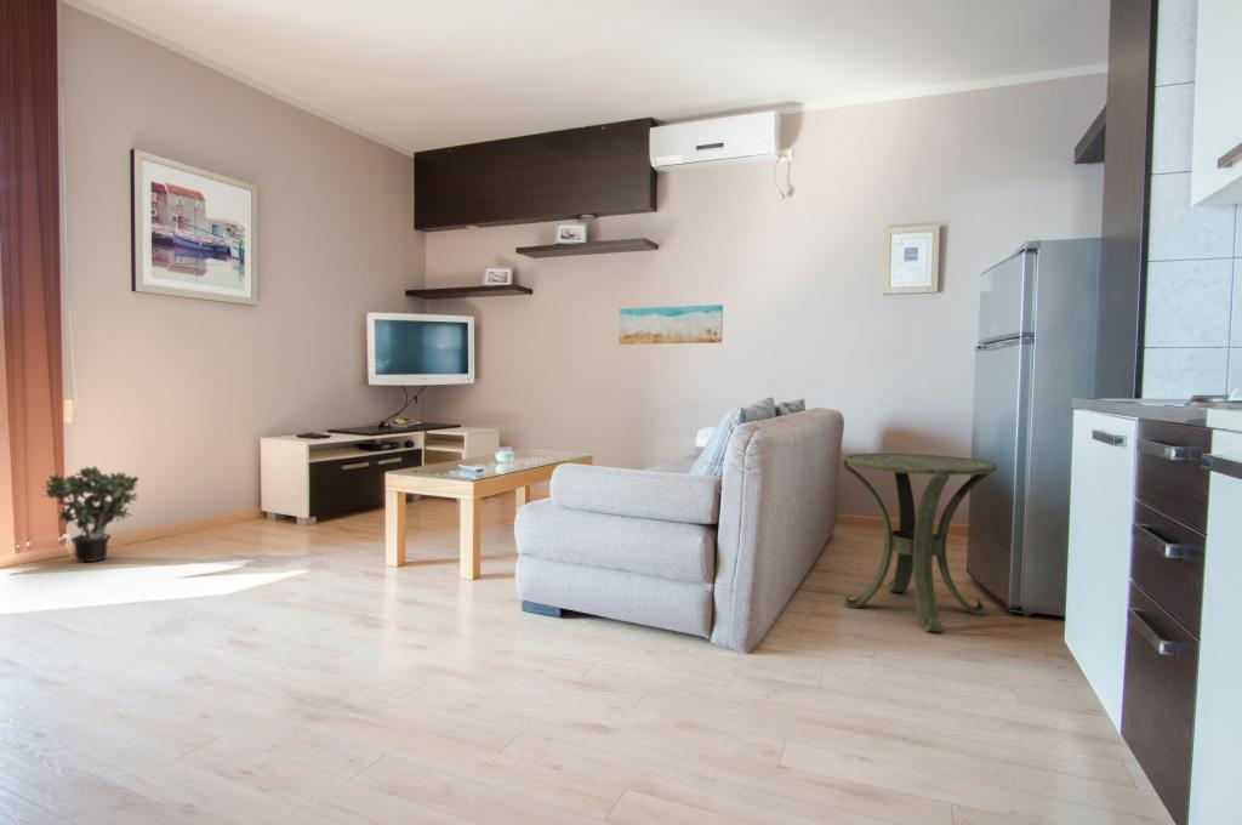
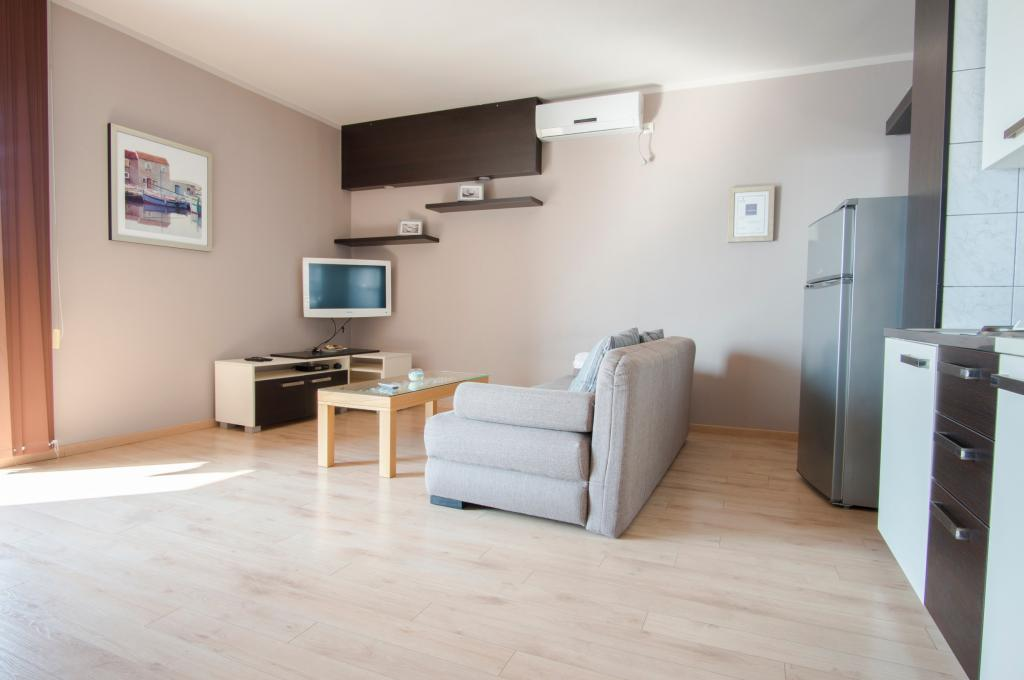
- potted plant (96, 512)
- wall art (670, 325)
- side table (915, 534)
